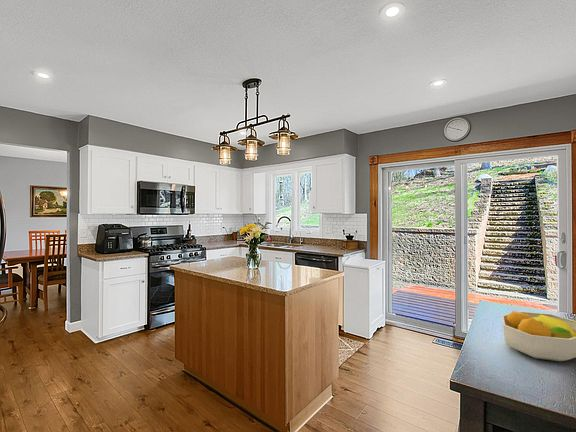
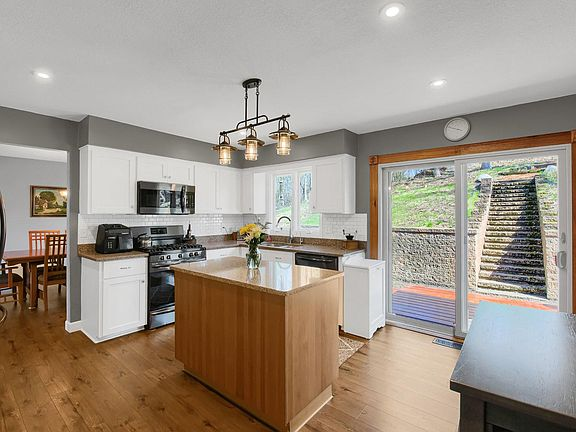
- fruit bowl (542, 330)
